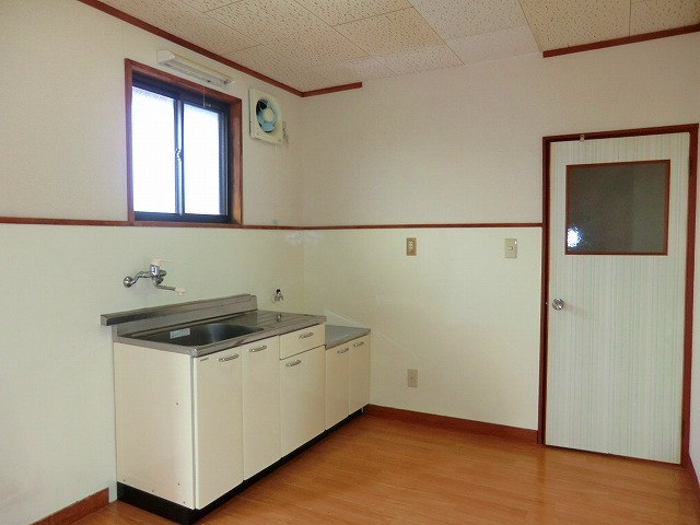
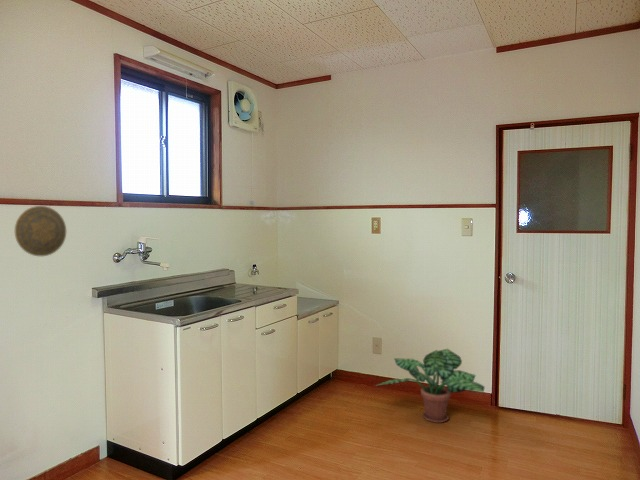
+ decorative plate (42, 231)
+ potted plant (435, 379)
